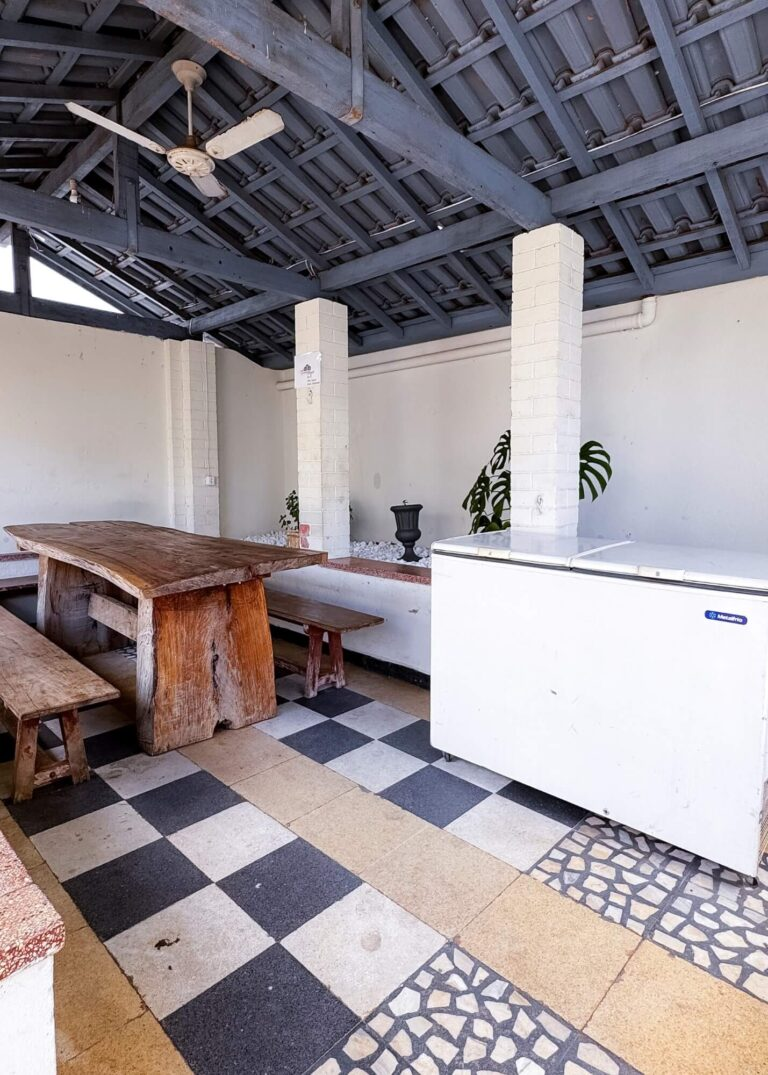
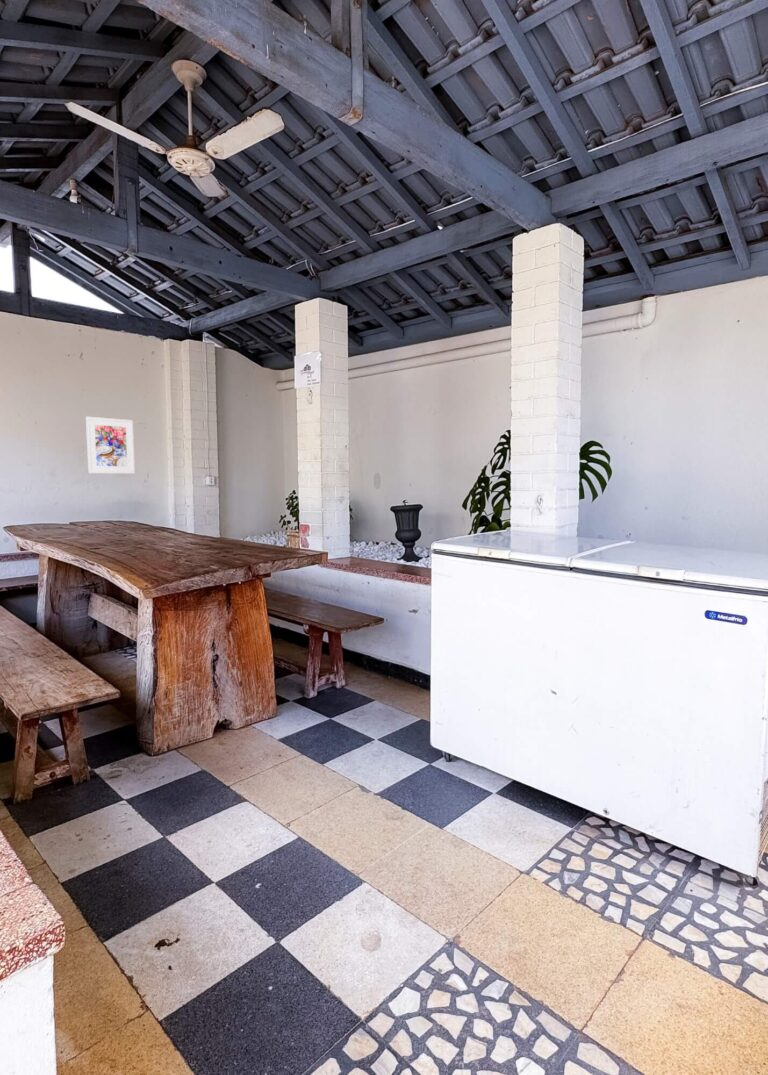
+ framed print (111, 446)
